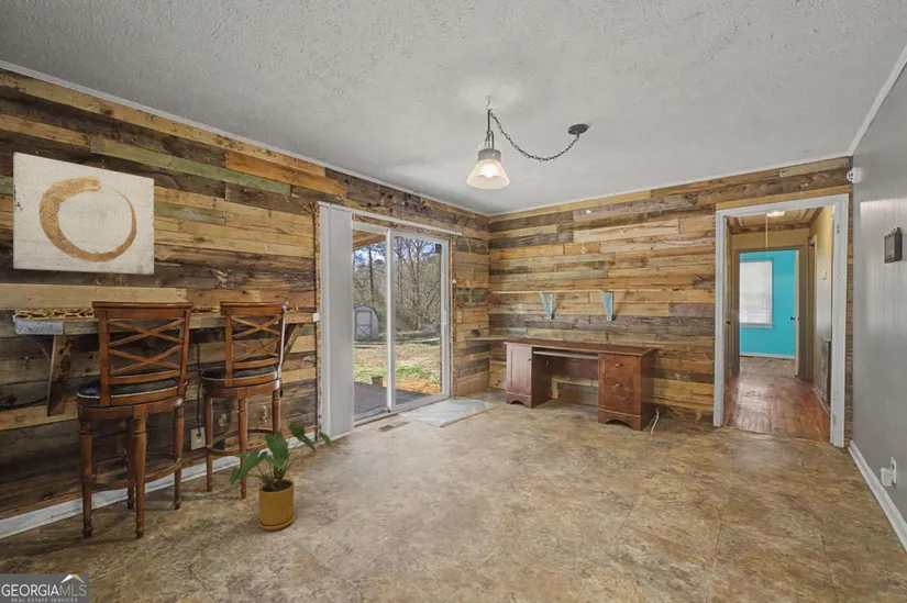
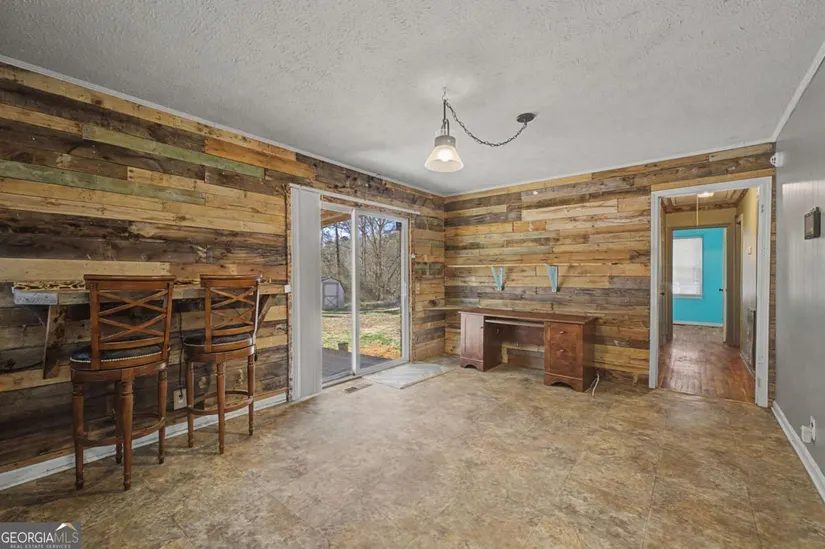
- house plant (277, 474)
- wall art (90, 220)
